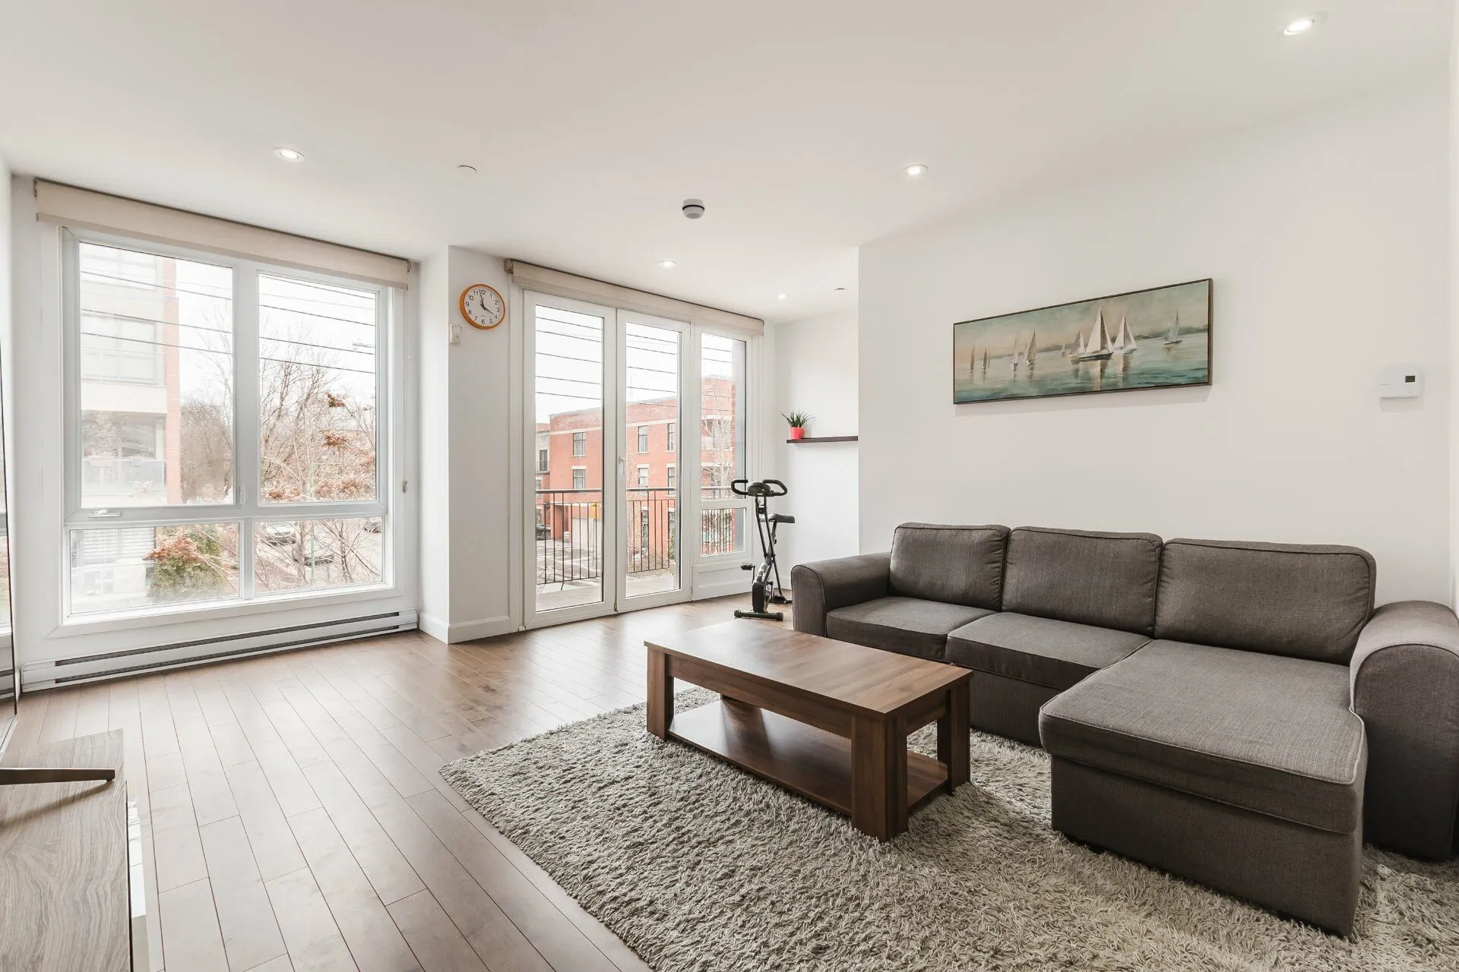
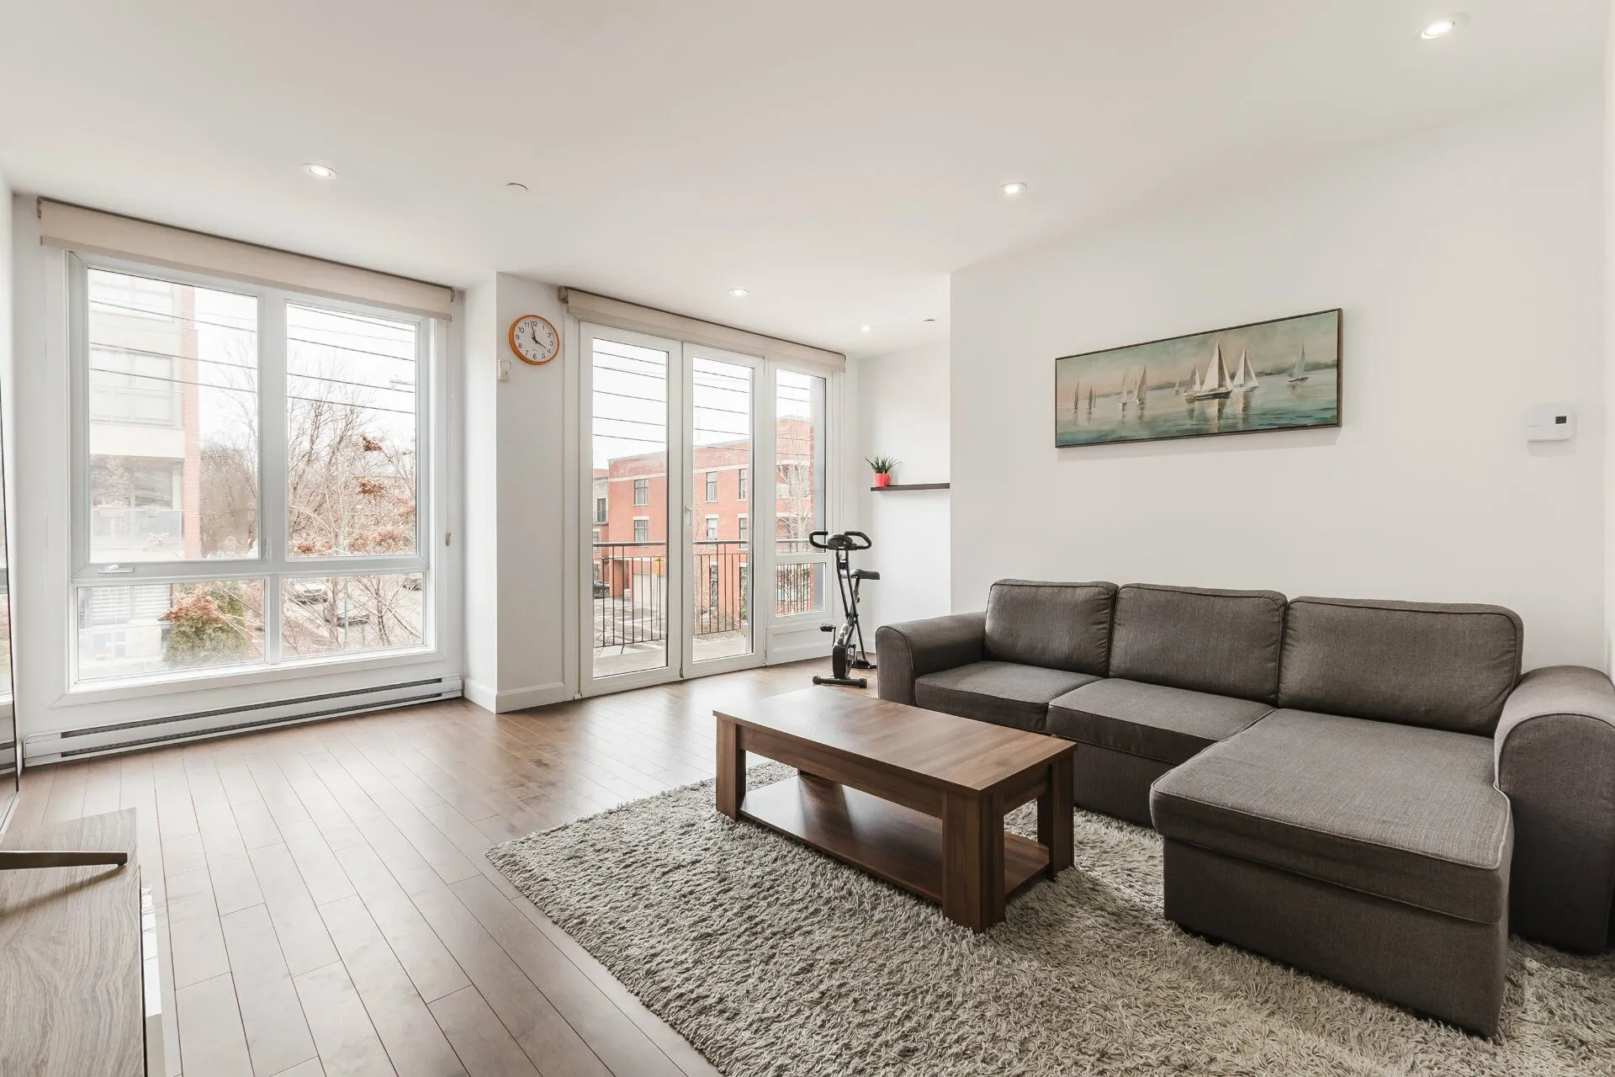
- smoke detector (693, 208)
